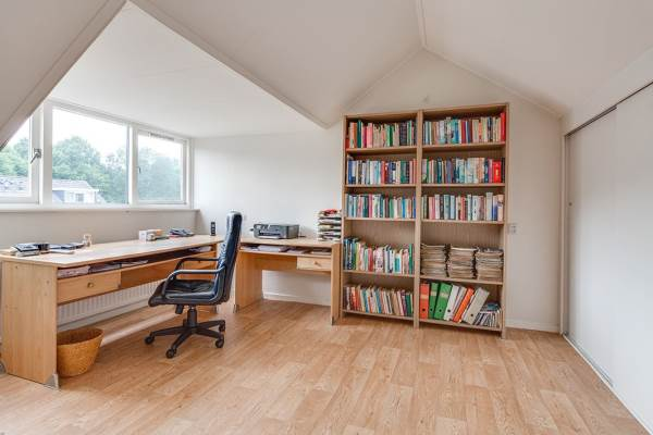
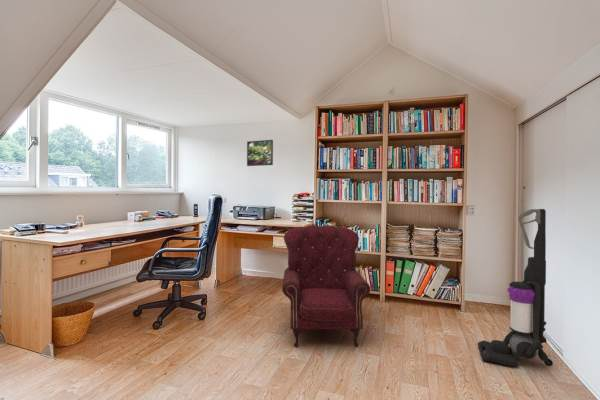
+ vacuum cleaner (515, 284)
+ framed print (259, 153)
+ armchair (322, 278)
